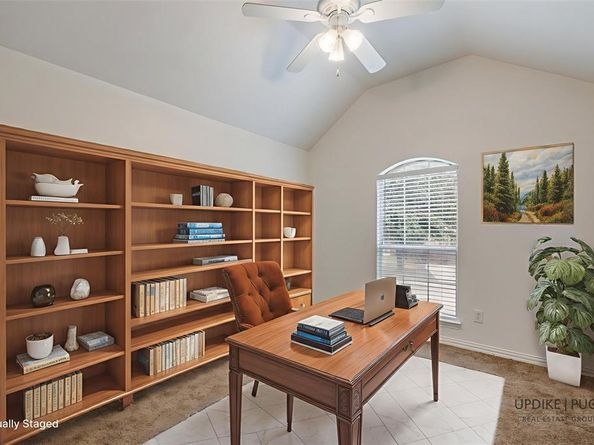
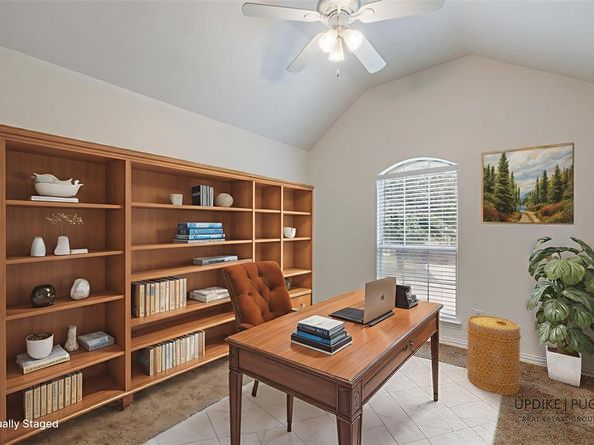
+ basket (492, 352)
